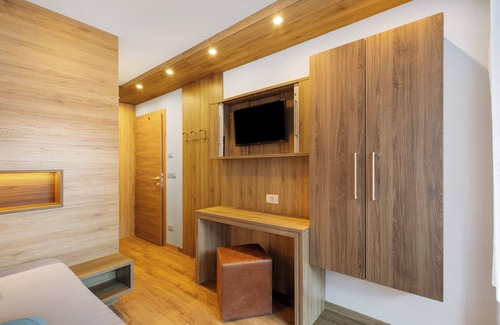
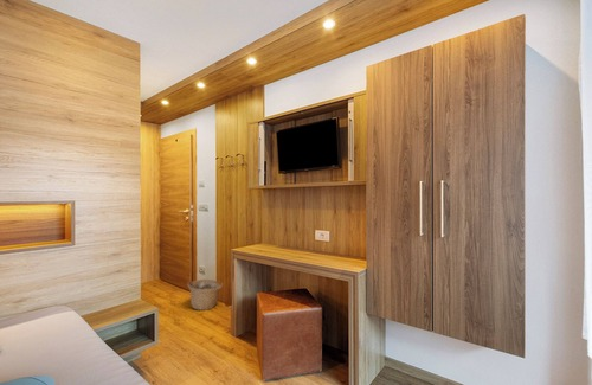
+ basket (205, 293)
